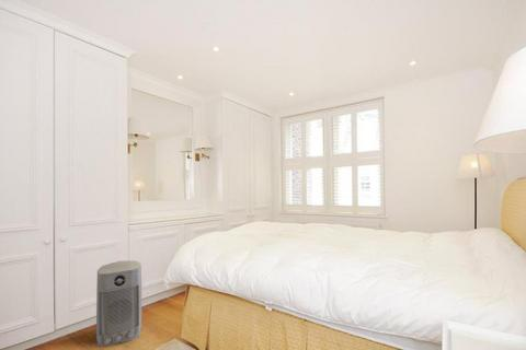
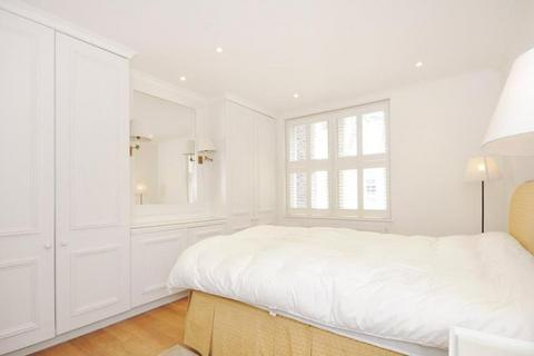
- air purifier (119, 299)
